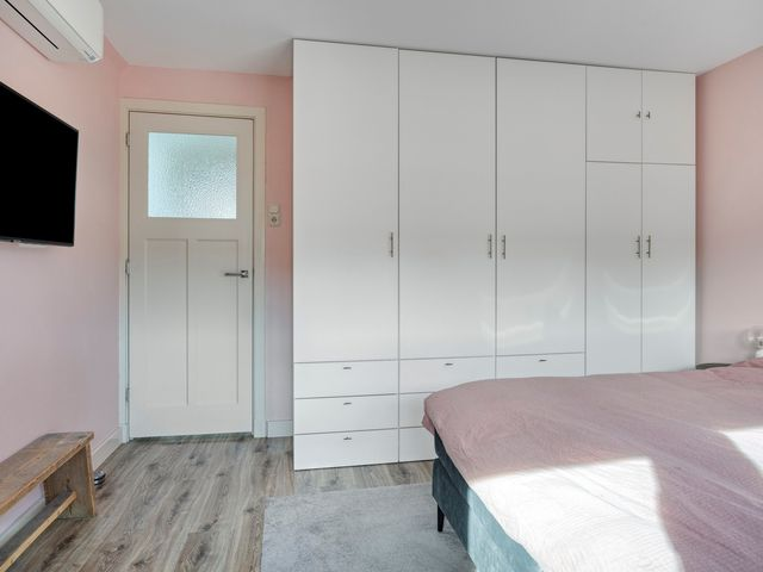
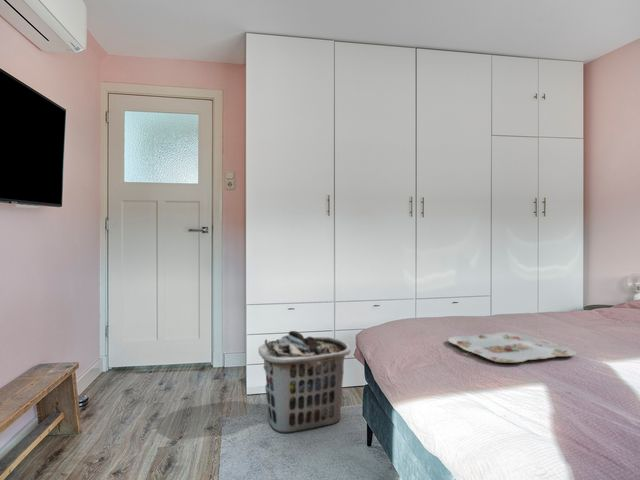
+ clothes hamper (304, 375)
+ serving tray (508, 346)
